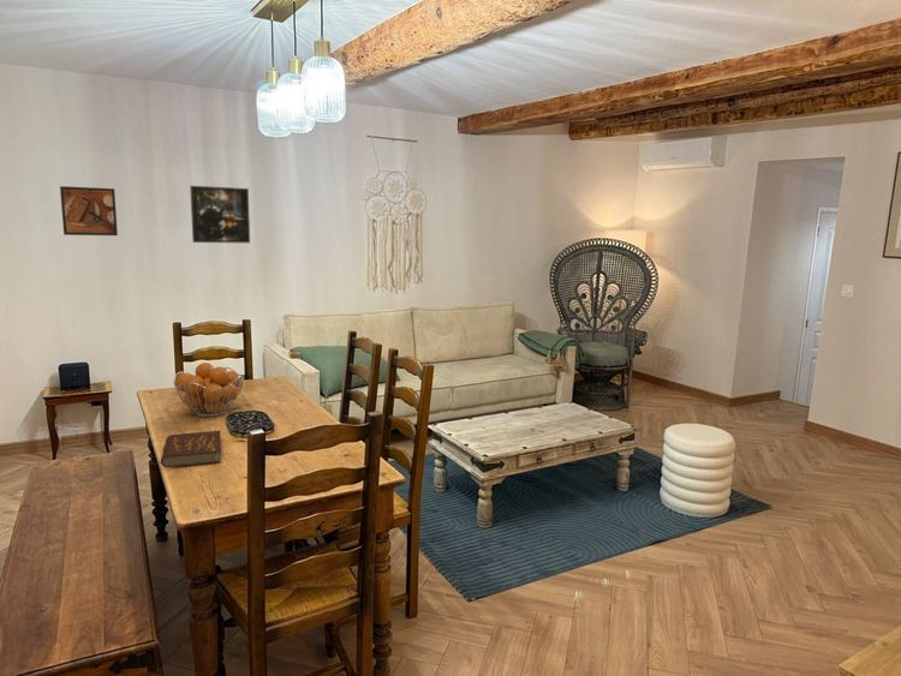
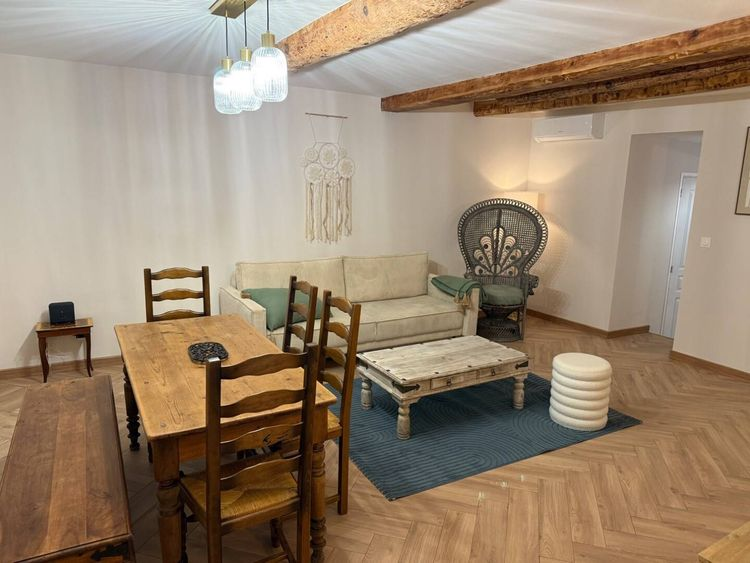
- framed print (220, 215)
- book (192, 448)
- fruit basket (209, 388)
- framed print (89, 211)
